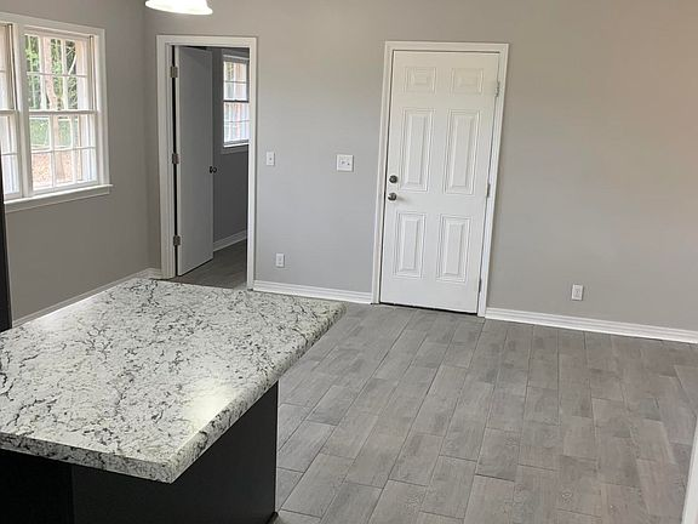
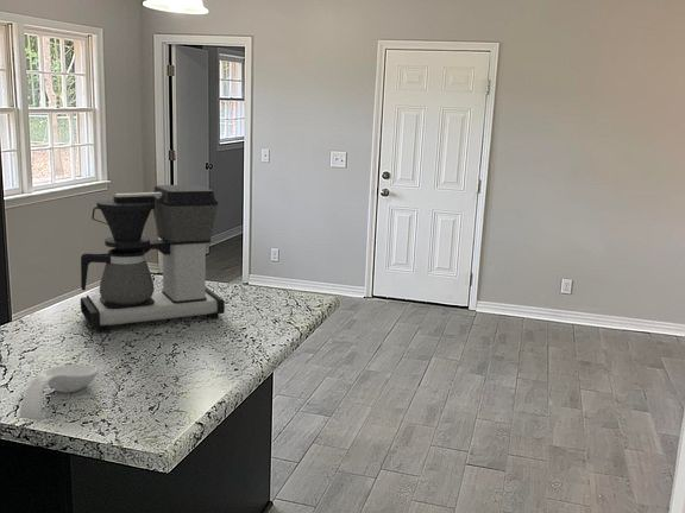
+ coffee maker (147, 251)
+ spoon rest (57, 382)
